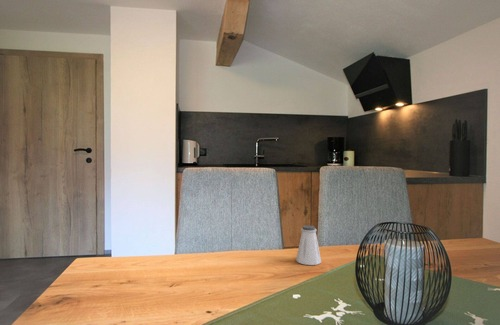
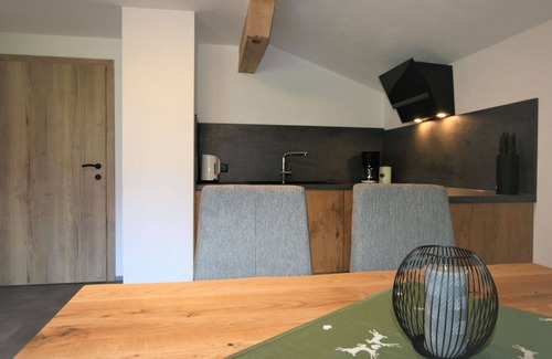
- saltshaker (308, 243)
